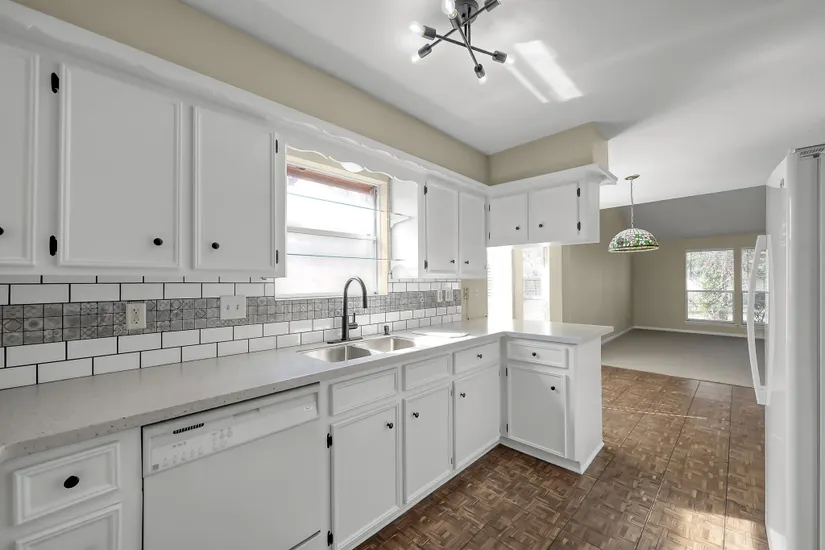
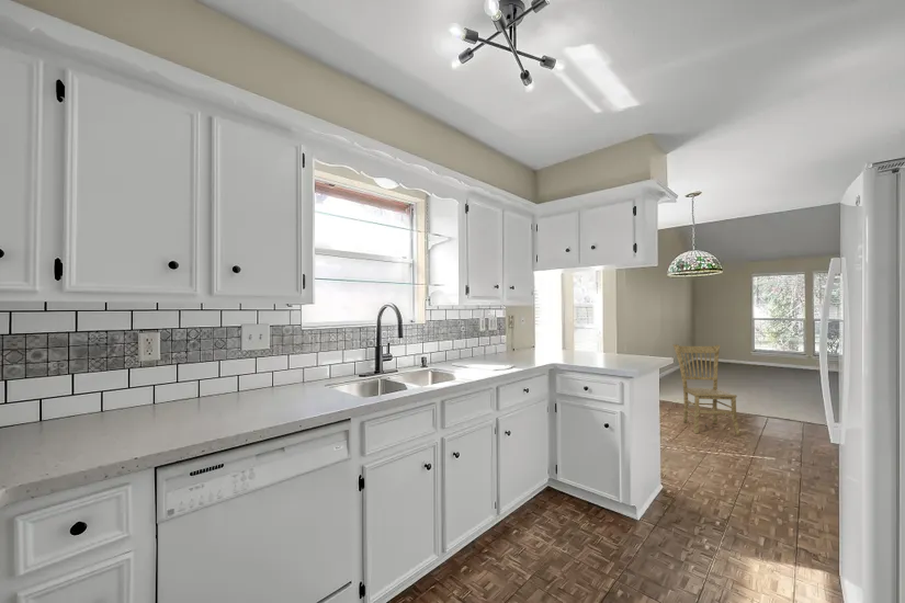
+ dining chair (705, 388)
